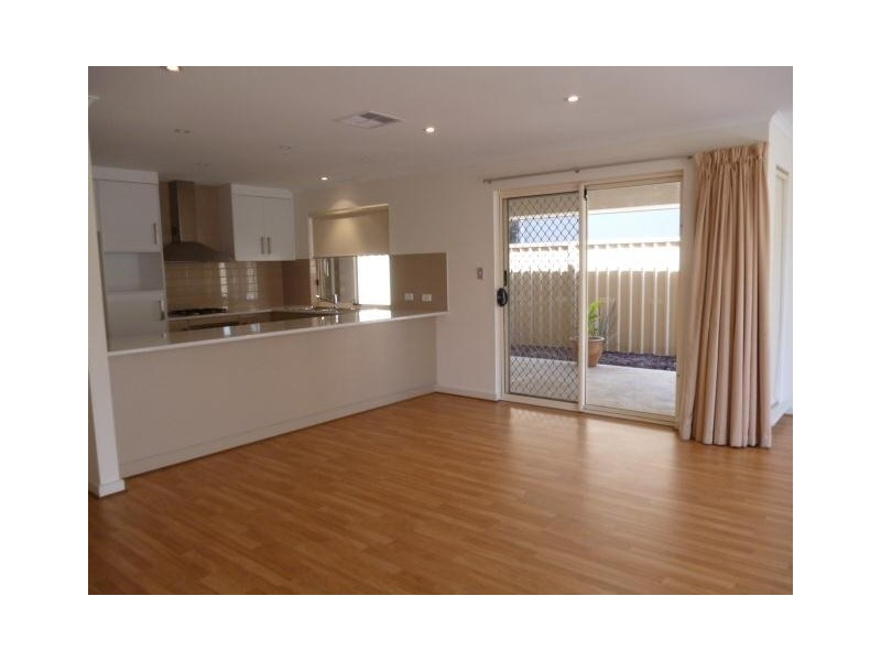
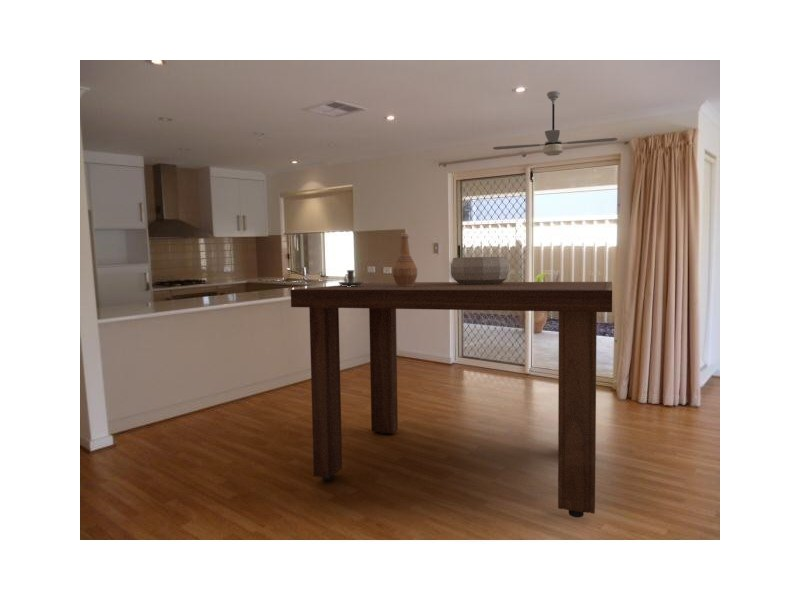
+ candle holder (349, 278)
+ dining table (396, 377)
+ ceiling fan (553, 123)
+ decorative bowl (479, 270)
+ vase (404, 259)
